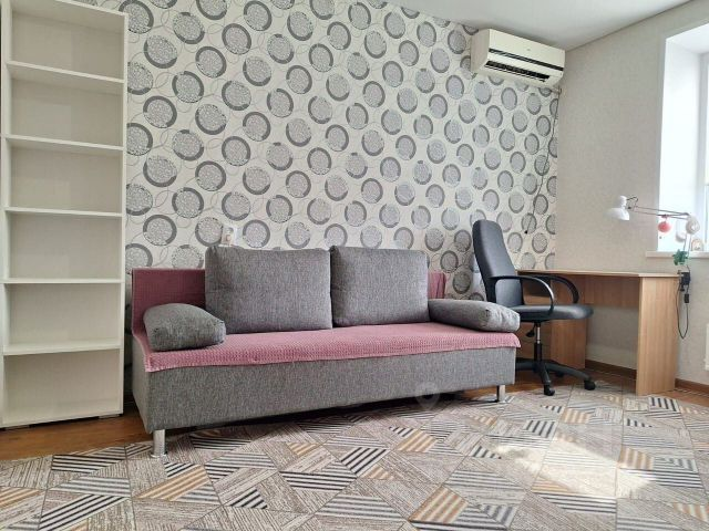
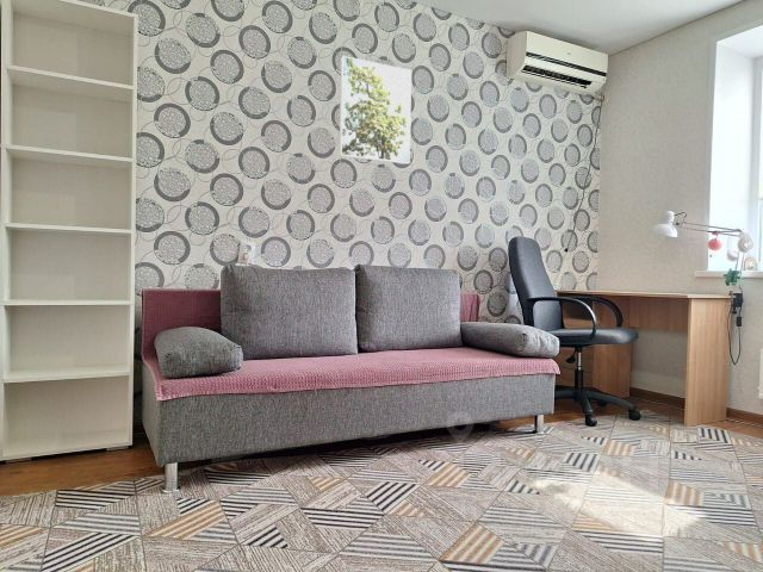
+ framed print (376, 112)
